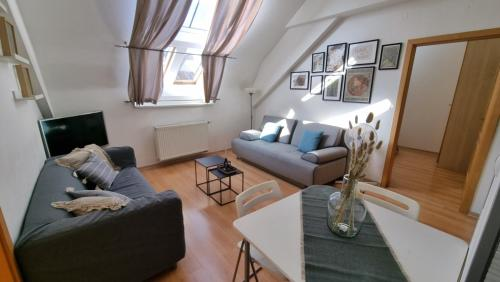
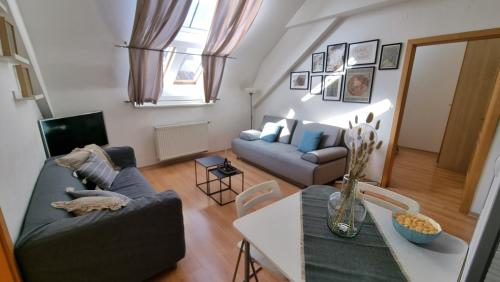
+ cereal bowl (413, 229)
